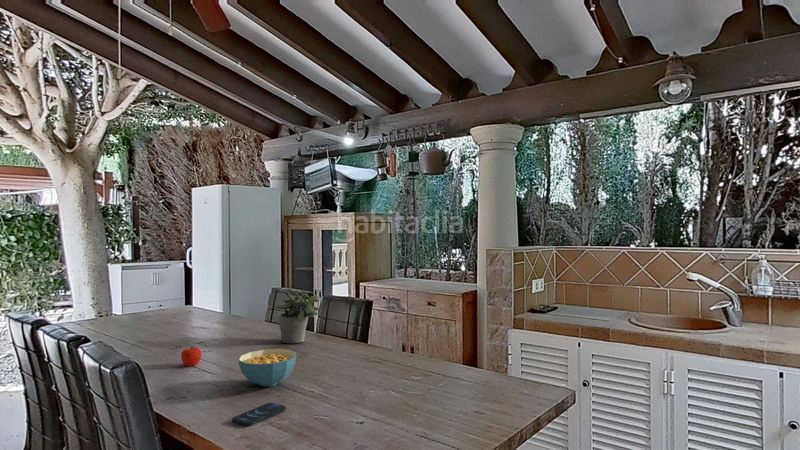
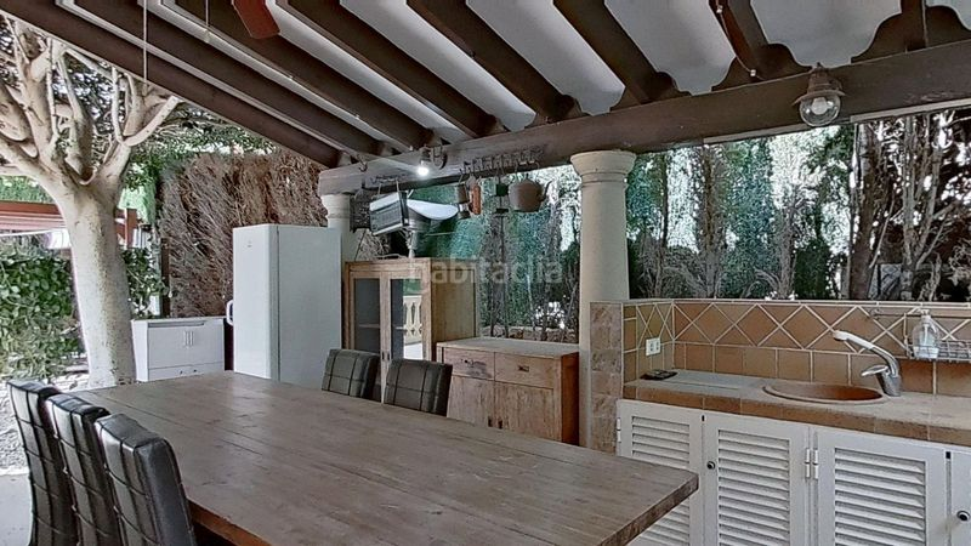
- cereal bowl (268, 369)
- fruit (191, 356)
- potted plant (300, 314)
- smartphone (259, 413)
